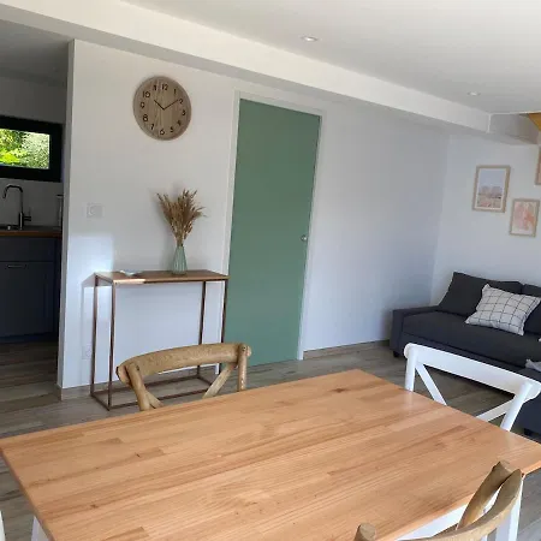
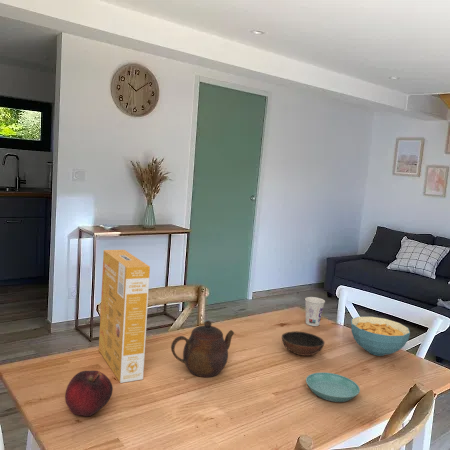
+ cereal bowl (378, 339)
+ saucer (332, 388)
+ fruit (88, 393)
+ bowl (302, 345)
+ teapot (203, 346)
+ cereal box (122, 311)
+ cup (313, 311)
